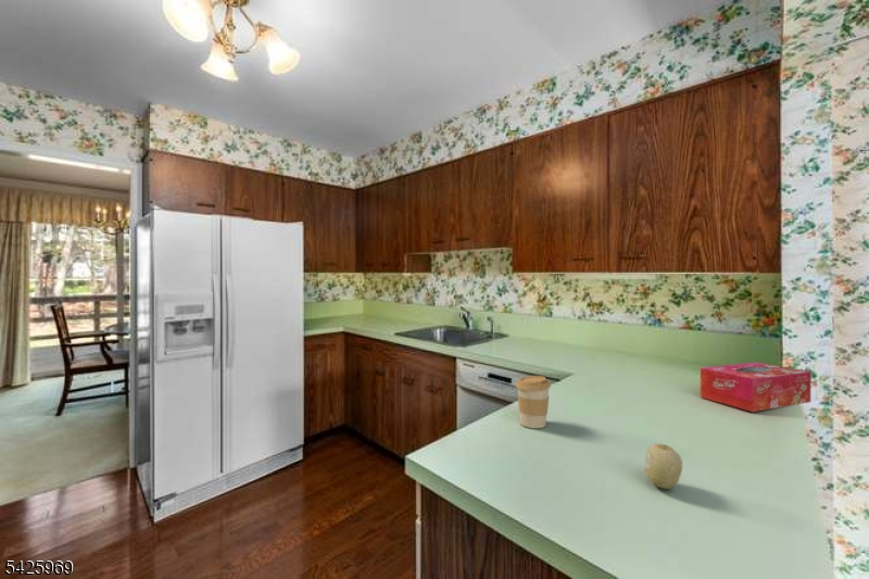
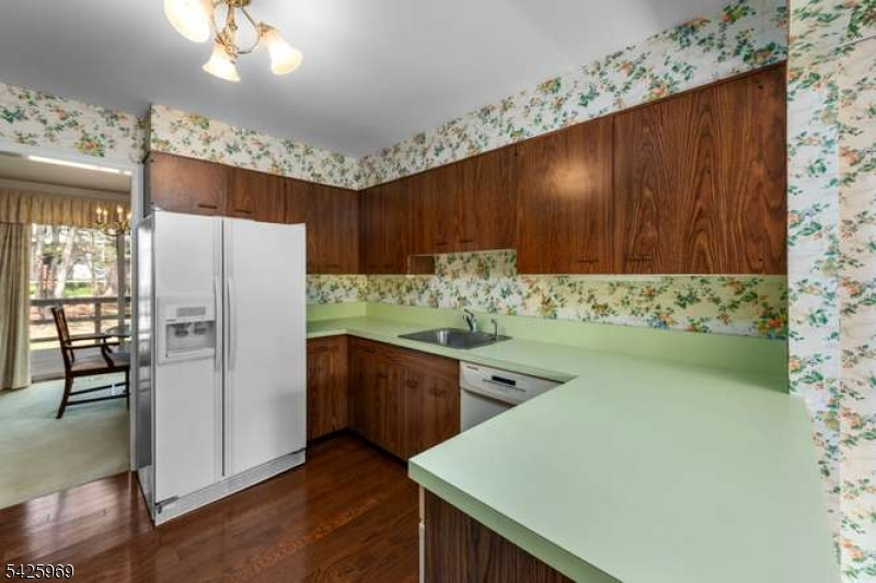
- tissue box (754, 385)
- fruit (663, 466)
- coffee cup (532, 400)
